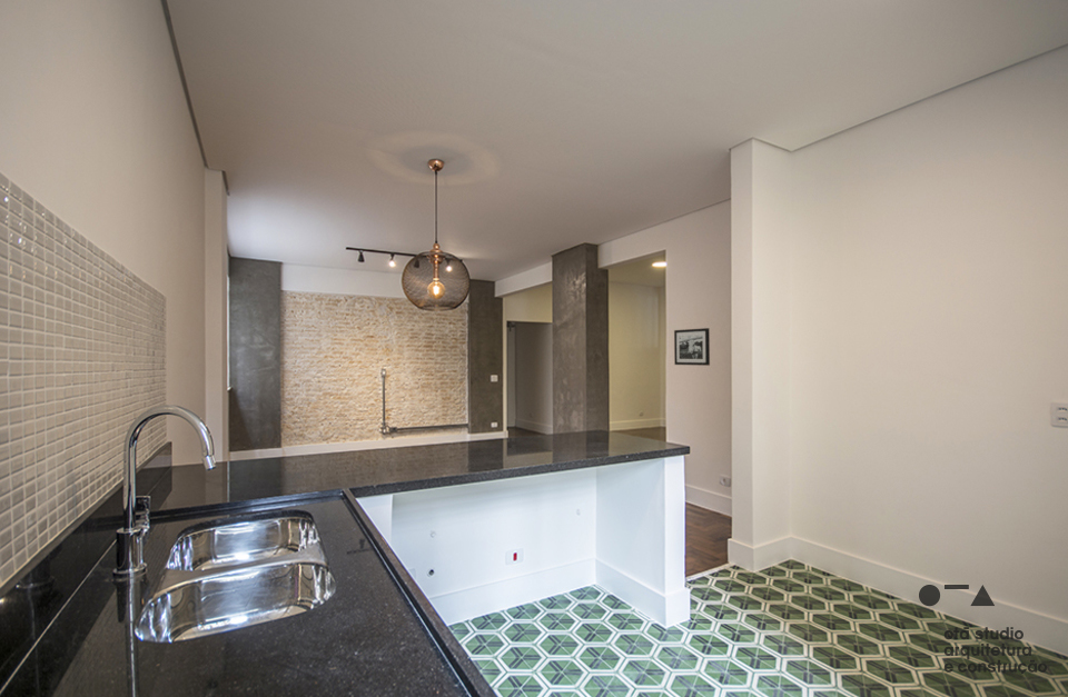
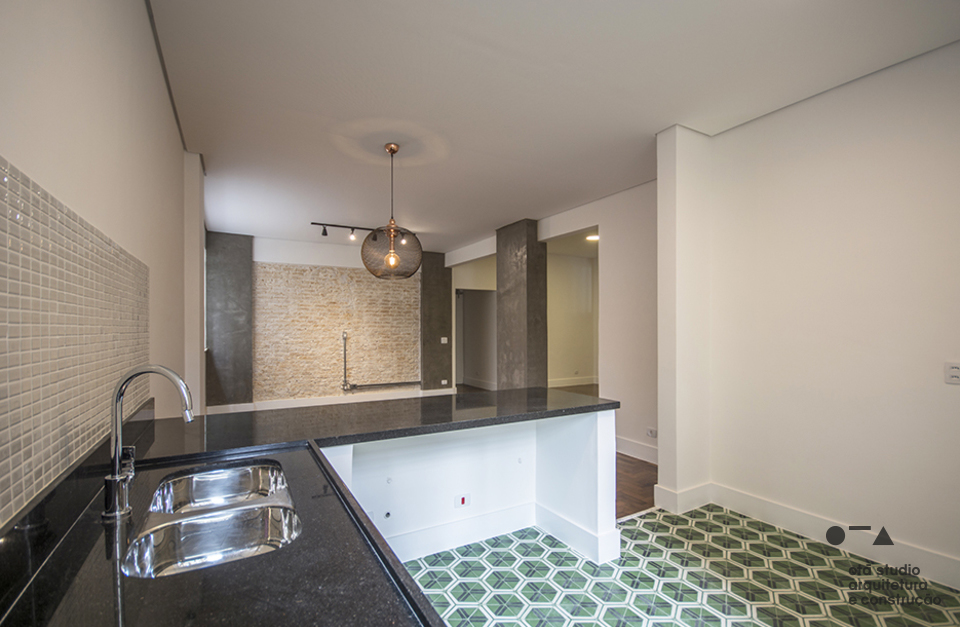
- picture frame (691, 347)
